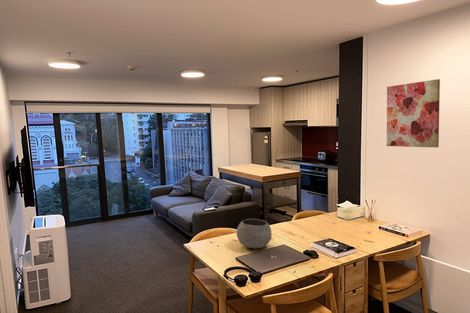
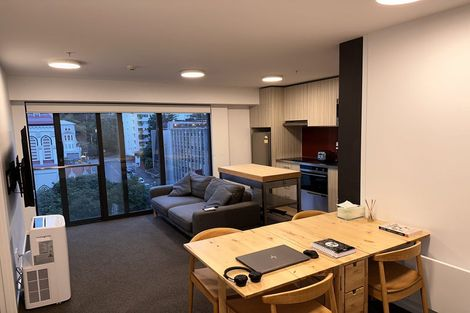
- wall art (411, 115)
- bowl (254, 233)
